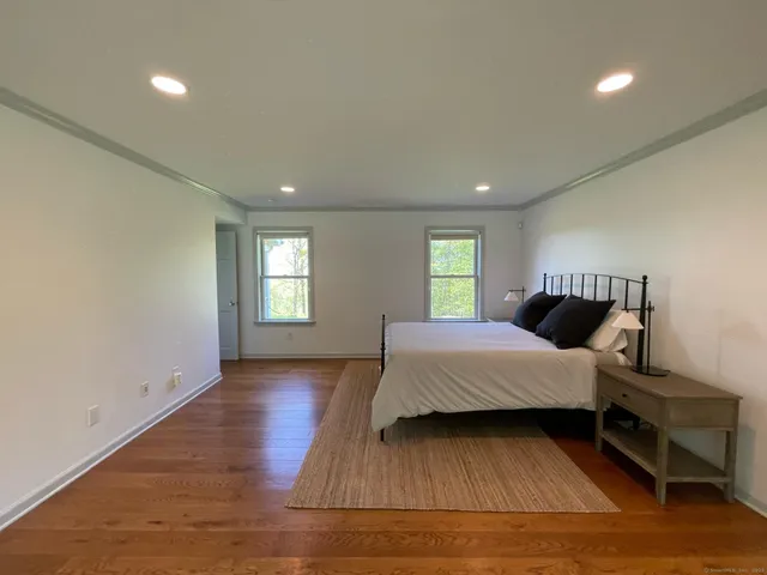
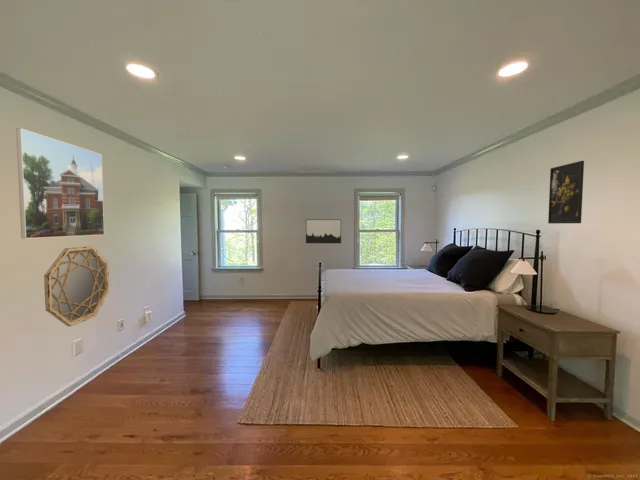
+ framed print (564, 194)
+ home mirror (80, 284)
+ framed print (67, 190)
+ wall art (323, 231)
